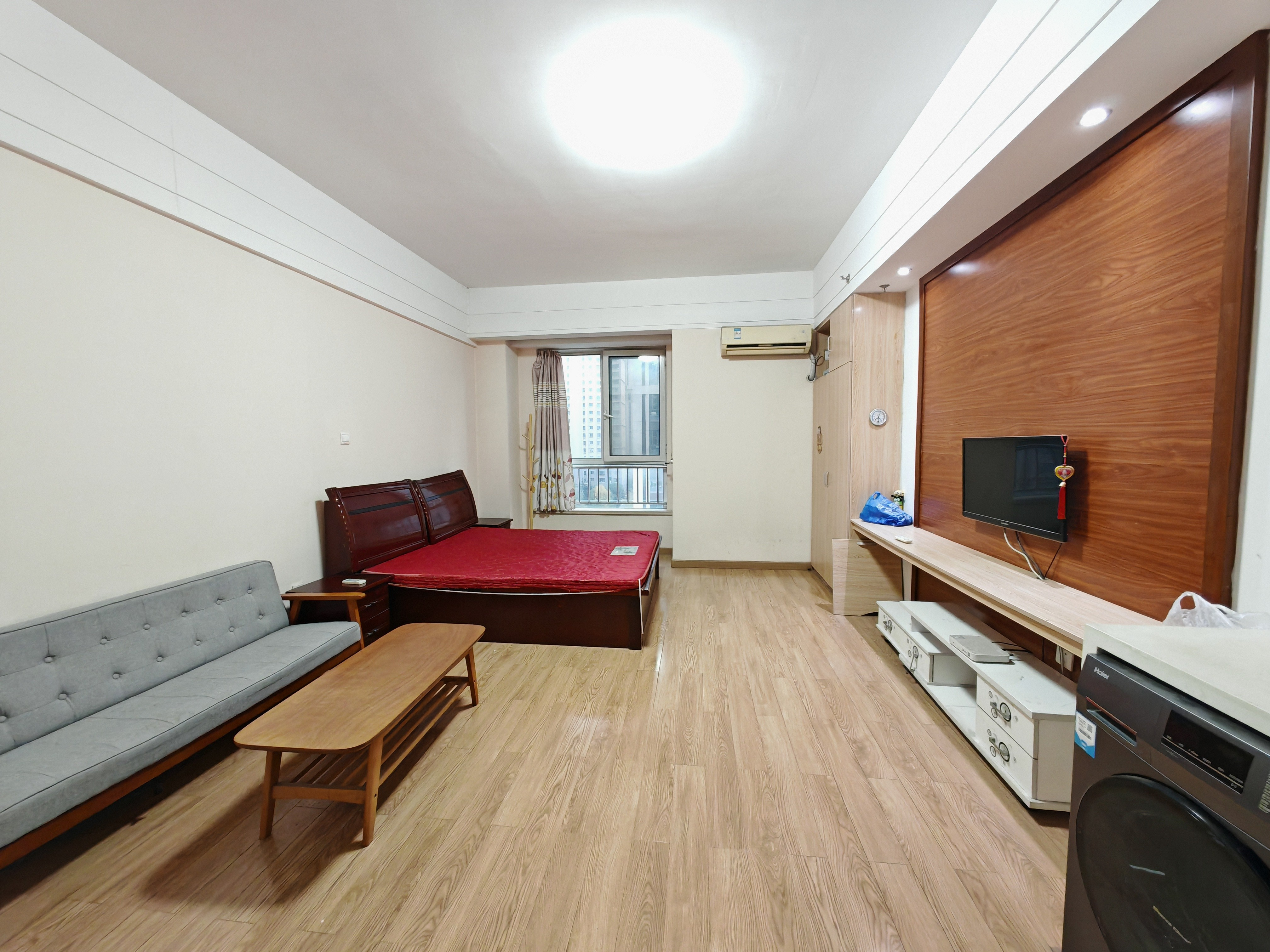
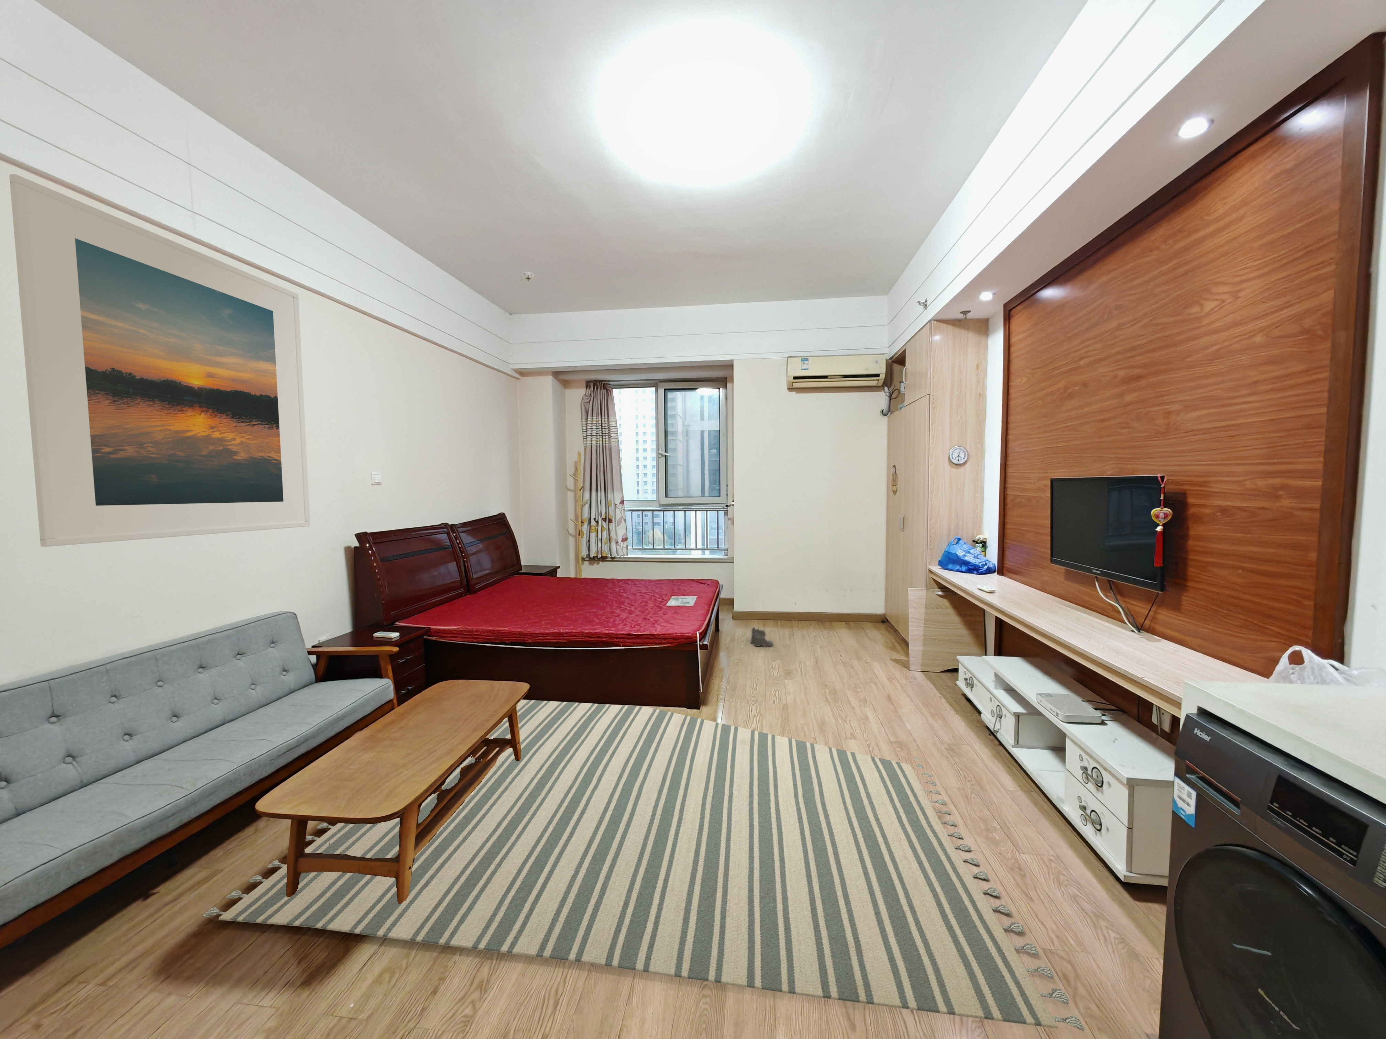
+ boots (761, 636)
+ rug (652, 789)
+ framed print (196, 393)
+ smoke detector (527, 276)
